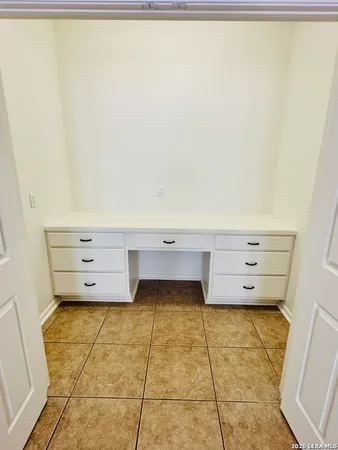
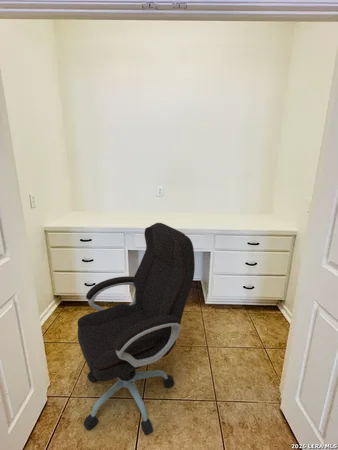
+ office chair (128, 322)
